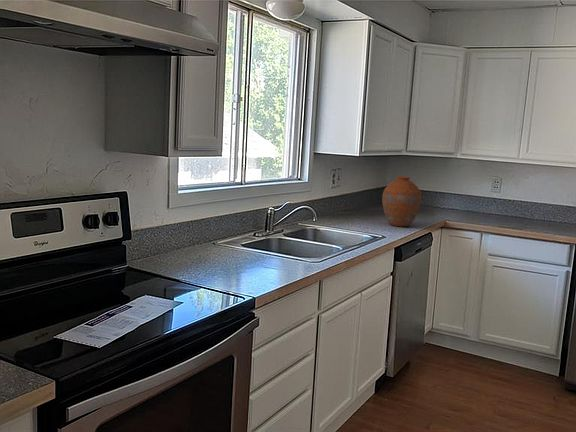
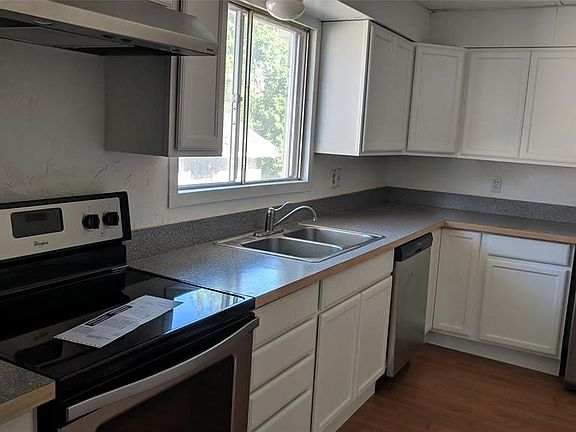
- vase (401, 201)
